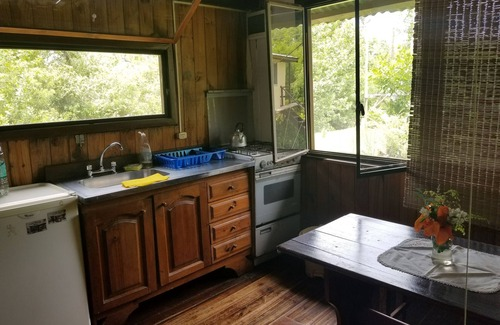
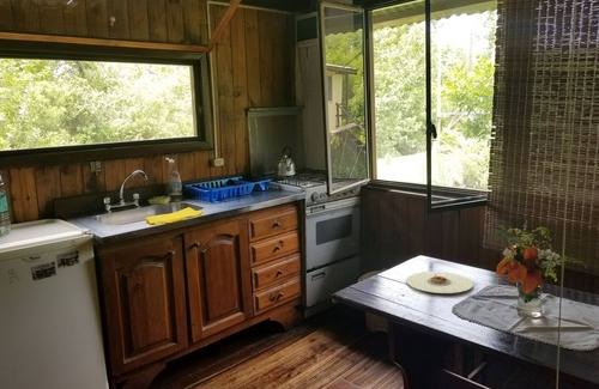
+ plate (438, 279)
